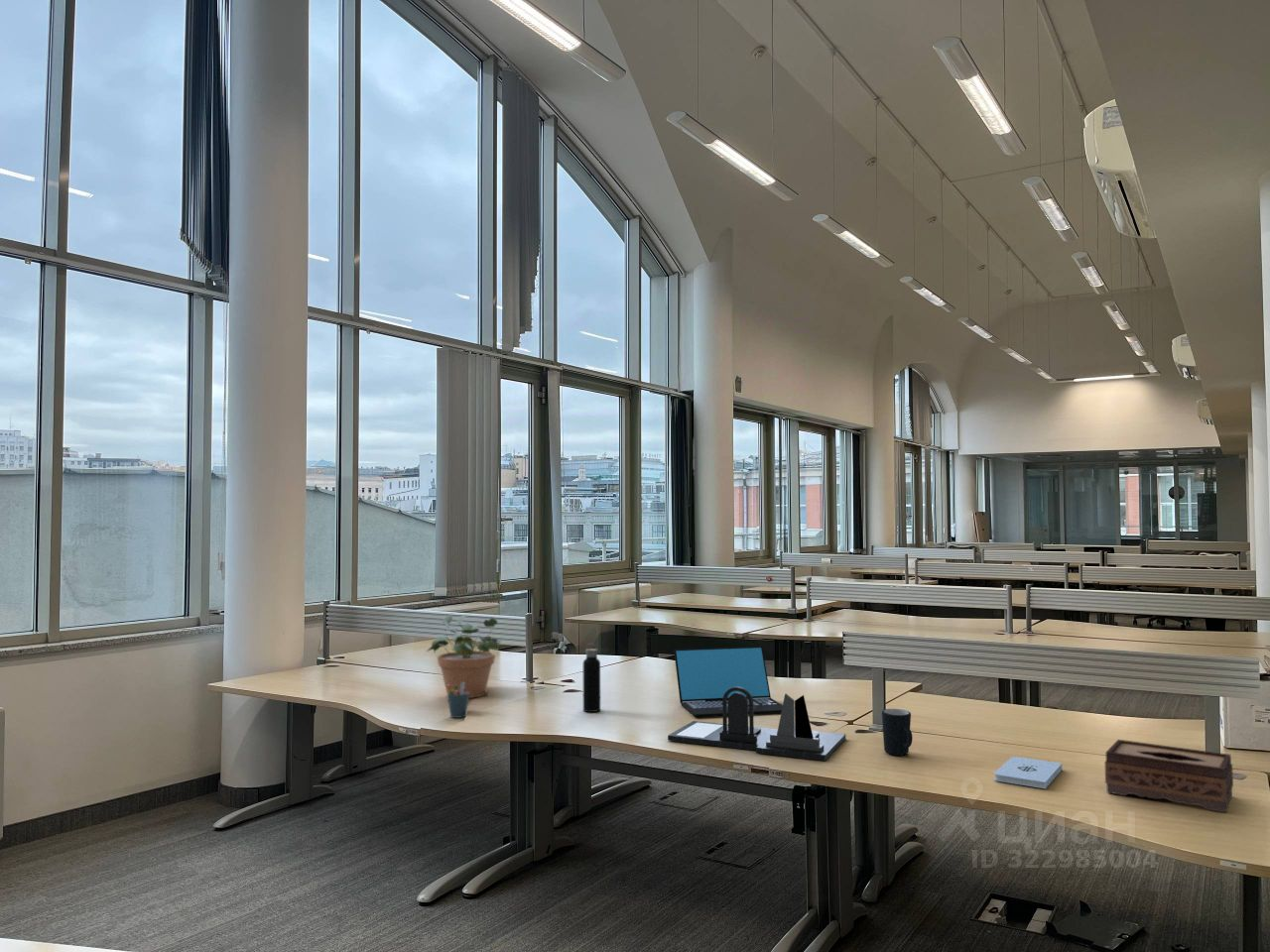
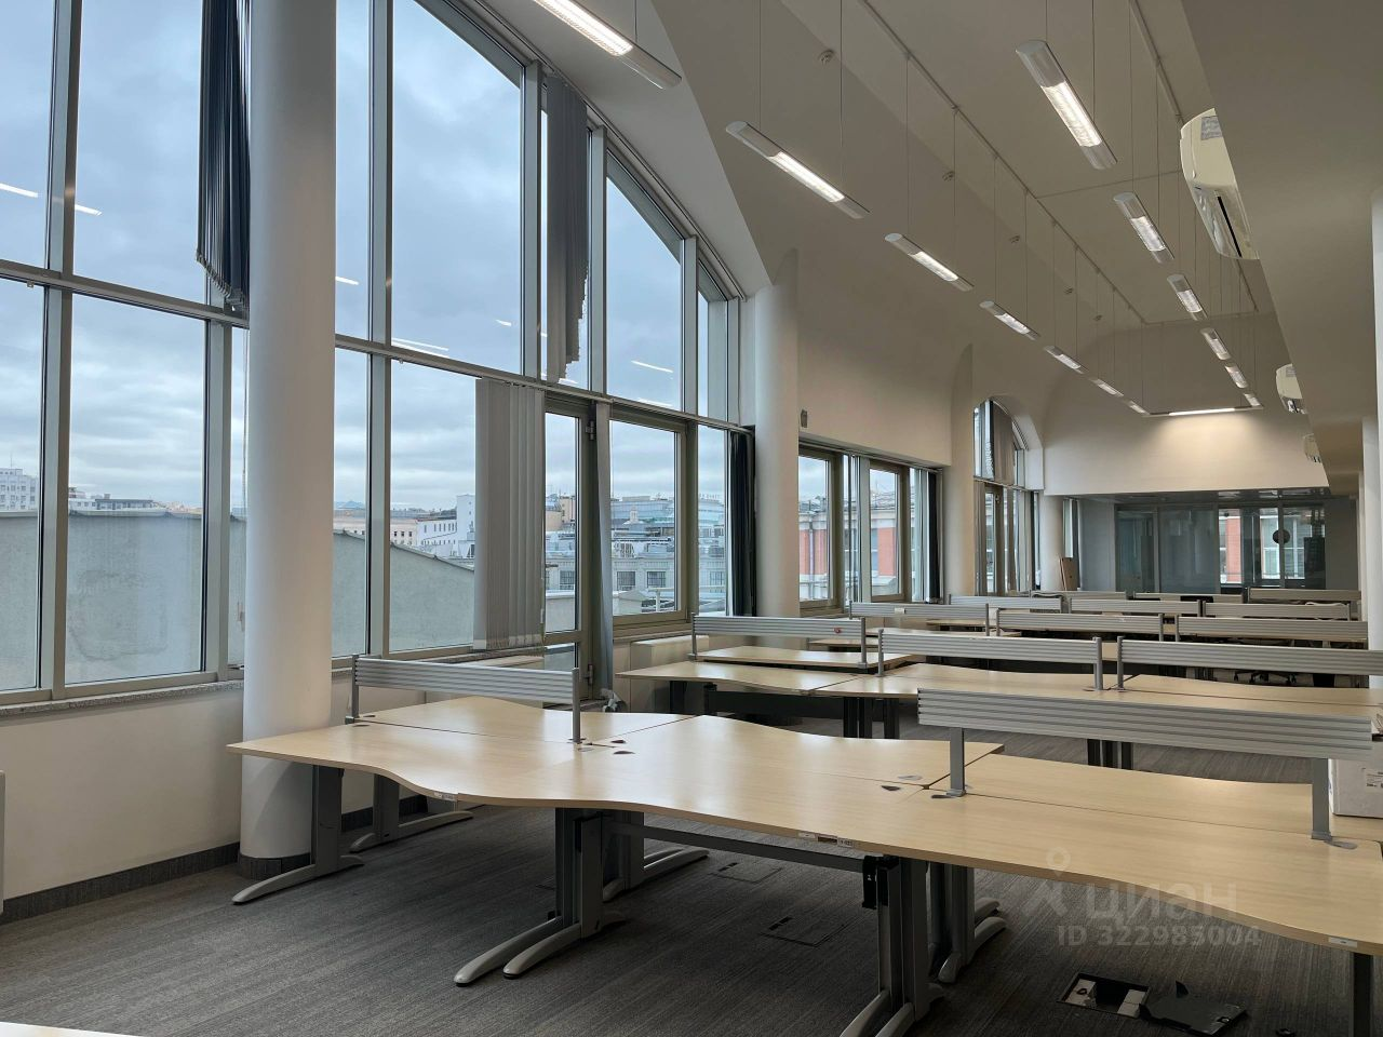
- mug (900, 734)
- pen holder (457, 698)
- notepad (1028, 772)
- desk organizer (752, 711)
- water bottle (591, 676)
- potted plant (461, 654)
- laptop (730, 679)
- tissue box (1168, 774)
